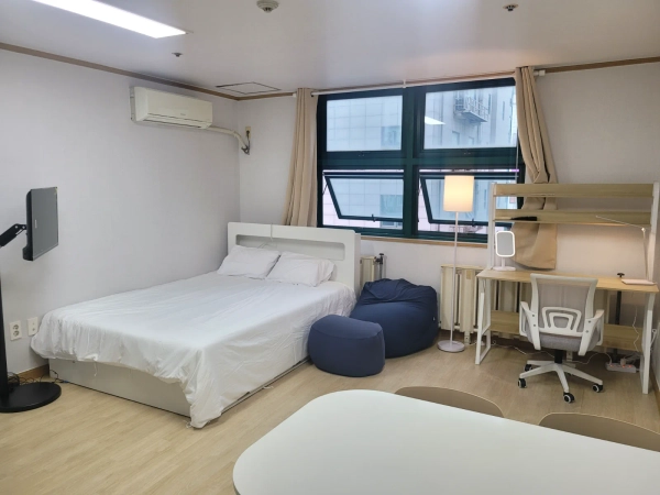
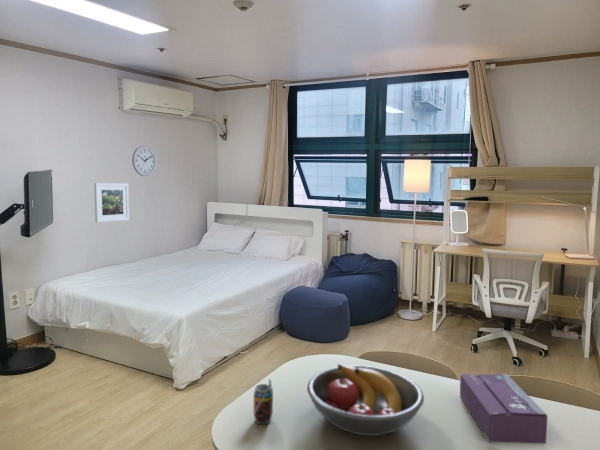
+ fruit bowl (363, 400)
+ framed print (112, 202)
+ beverage can (263, 400)
+ wall clock (144, 161)
+ tissue box (499, 404)
